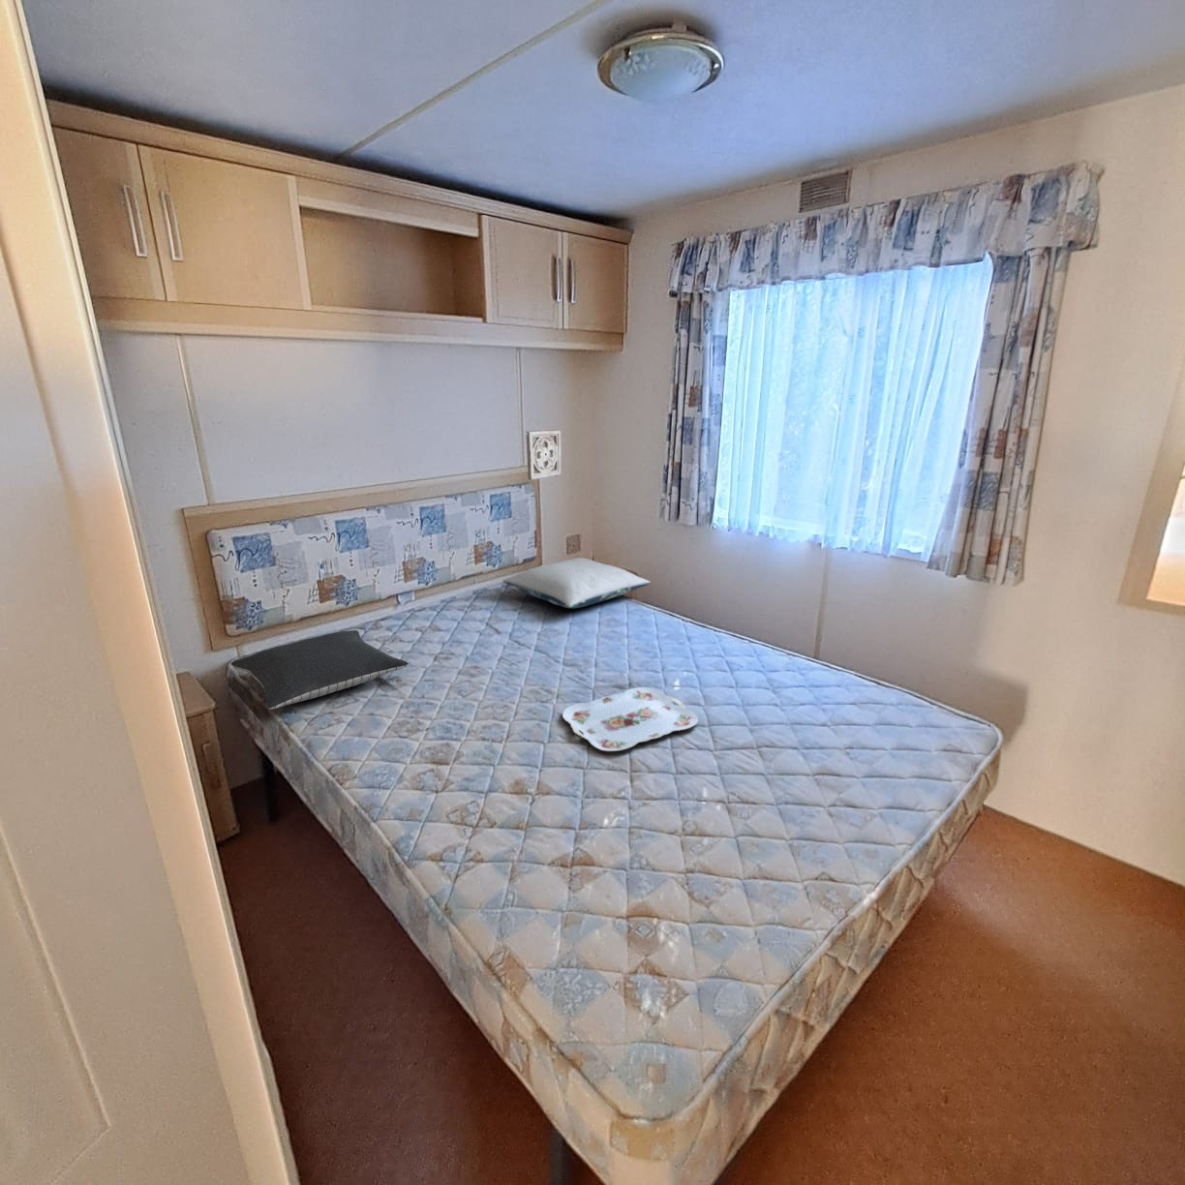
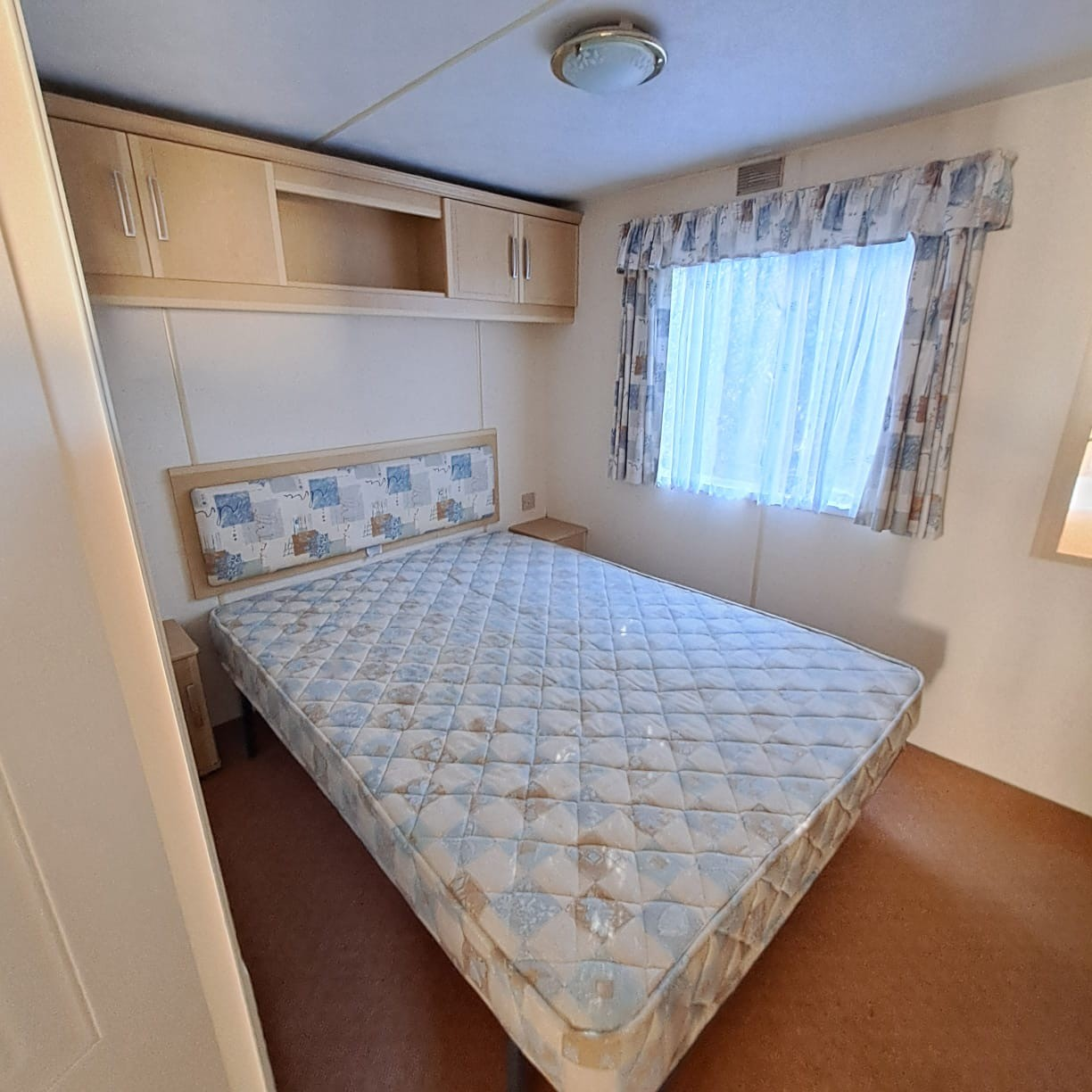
- wall ornament (544, 454)
- pillow (319, 664)
- pillow (576, 581)
- serving tray (629, 717)
